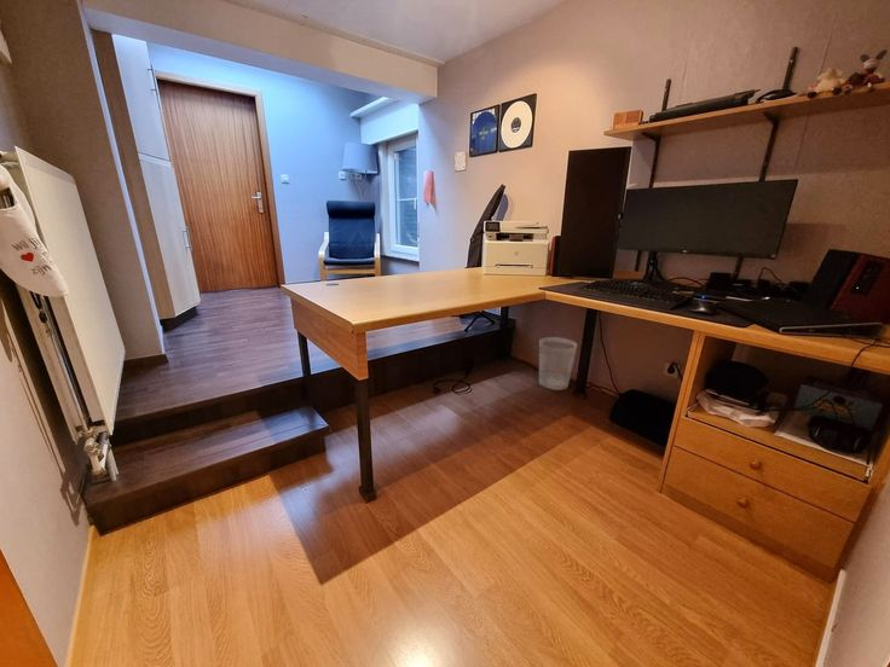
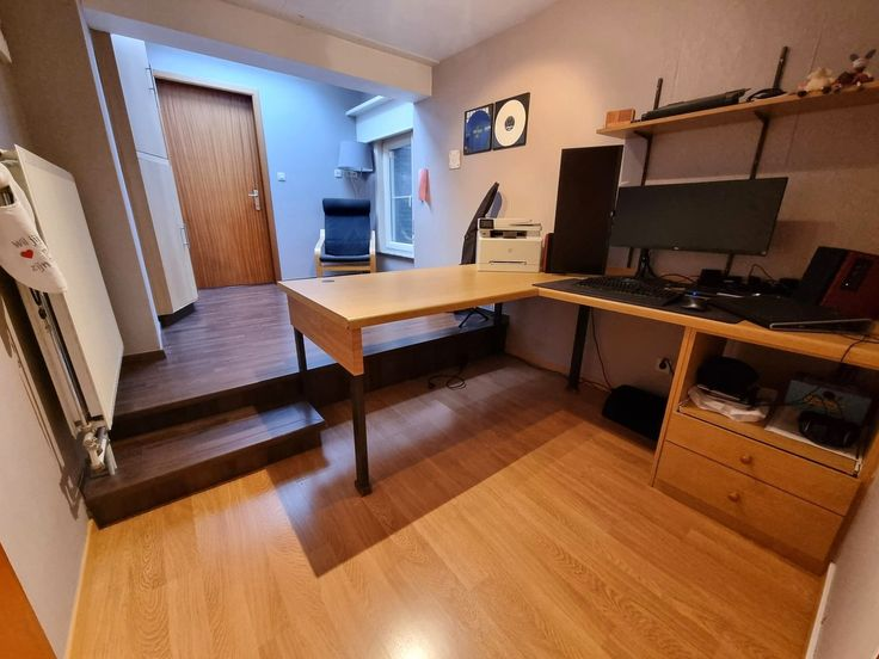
- wastebasket (555, 364)
